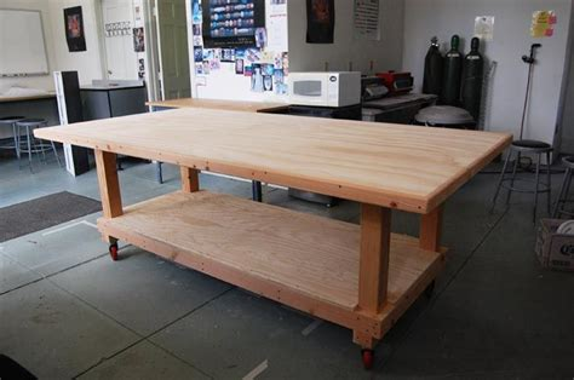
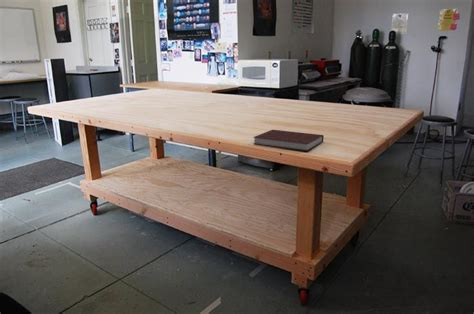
+ notebook (288, 139)
